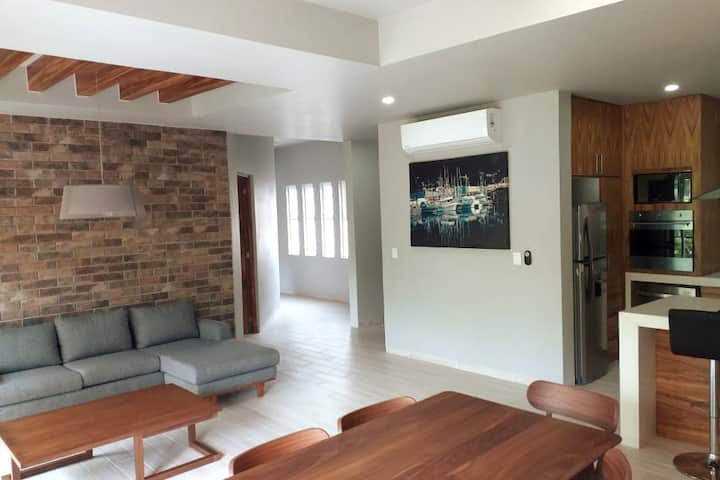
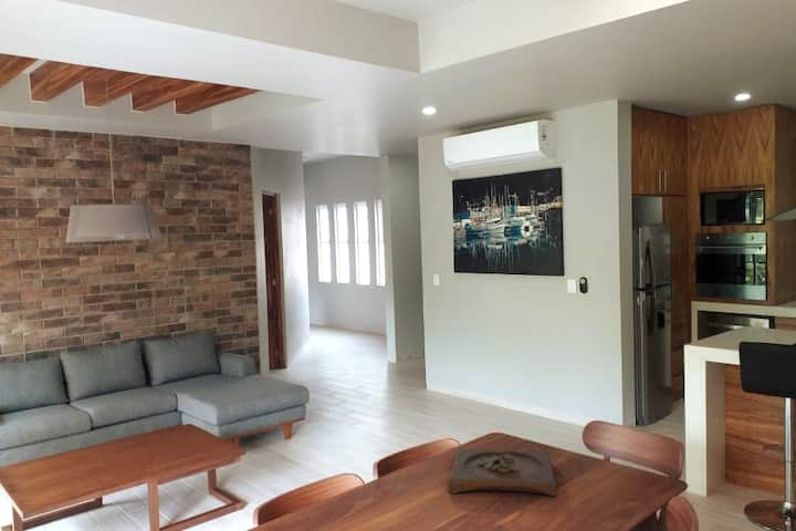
+ wooden tray (502, 462)
